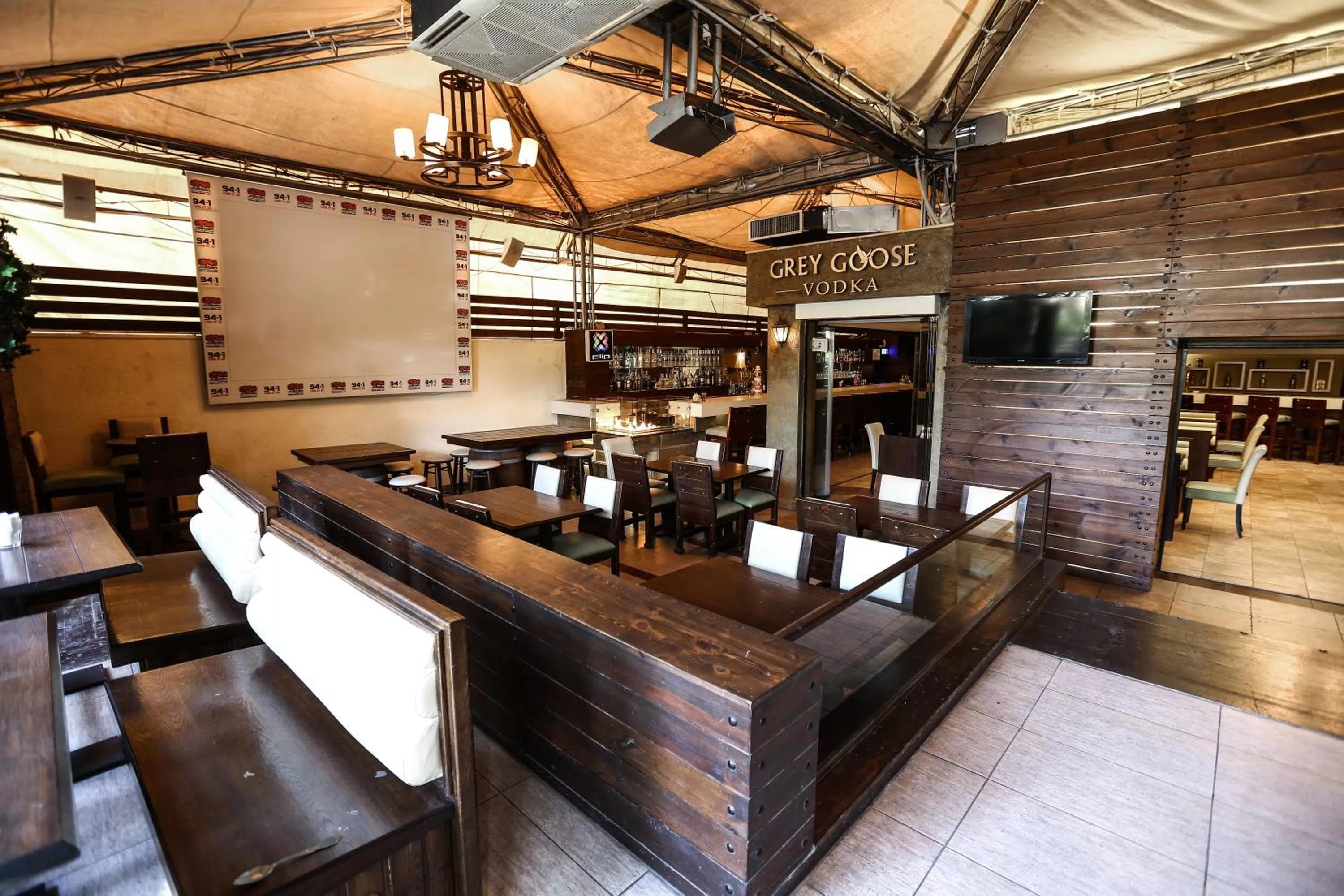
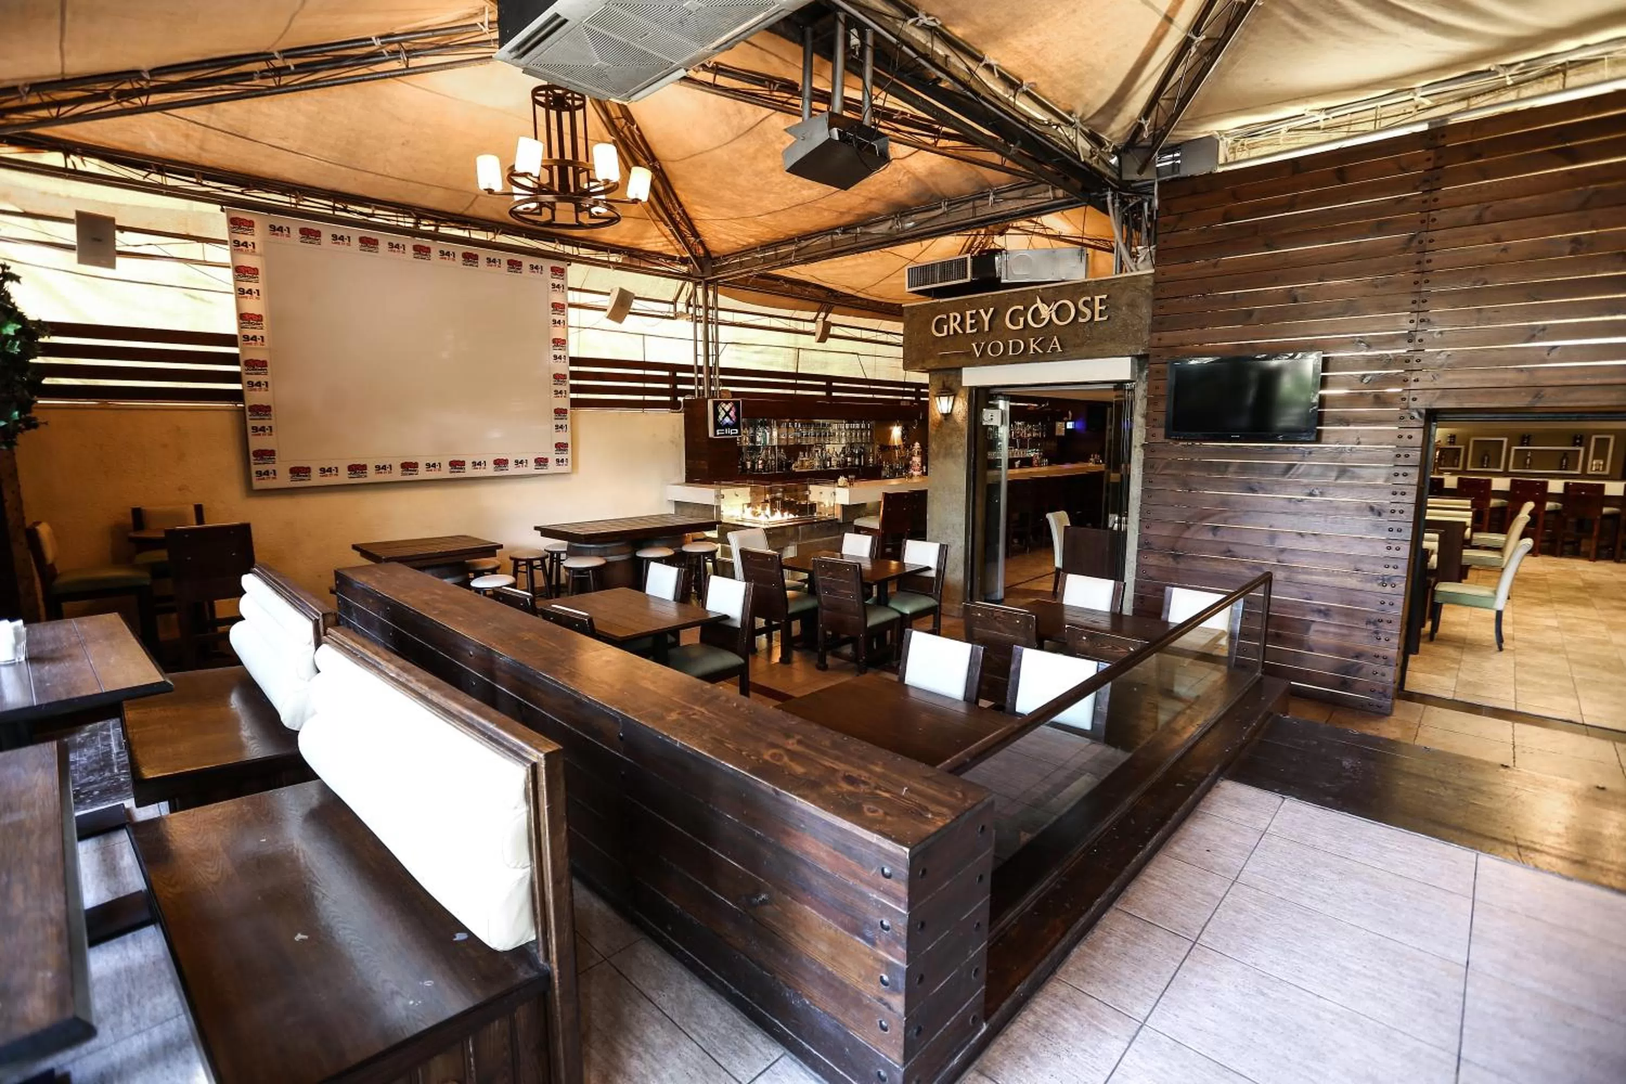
- spoon (292, 858)
